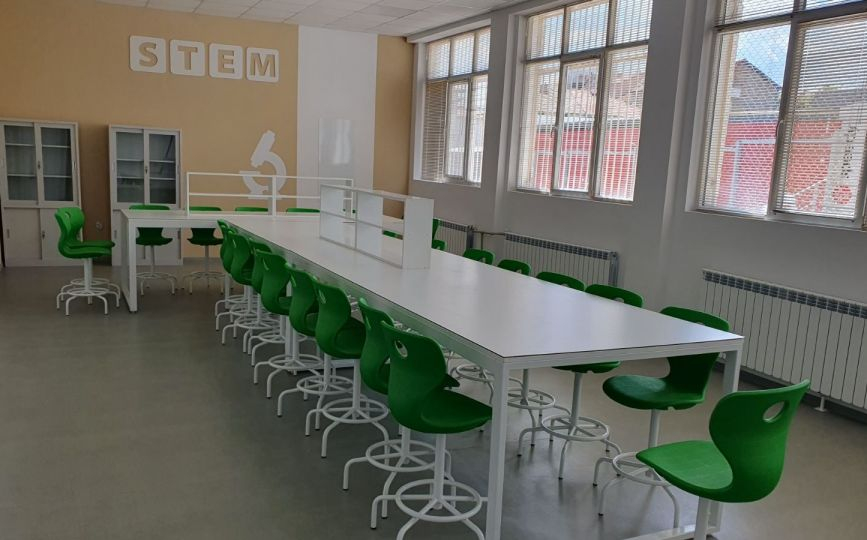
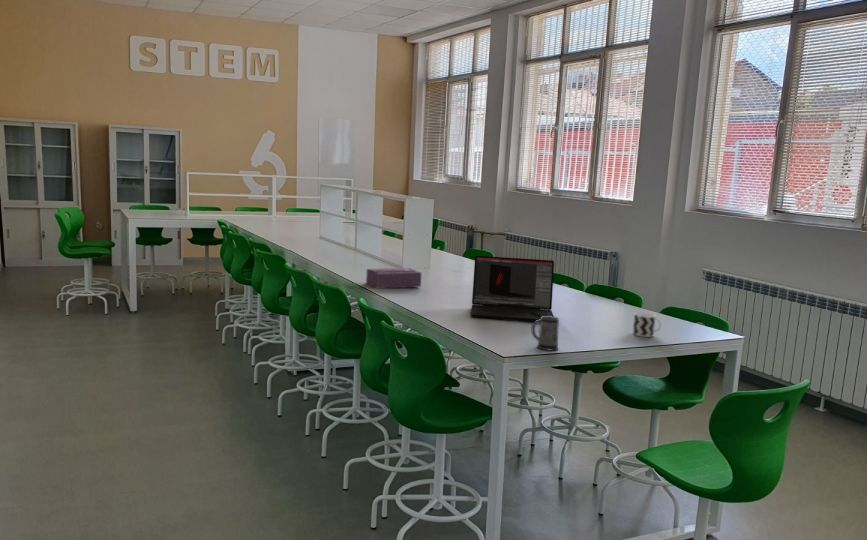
+ cup (647, 325)
+ mug (544, 331)
+ tissue box (393, 277)
+ laptop (513, 288)
